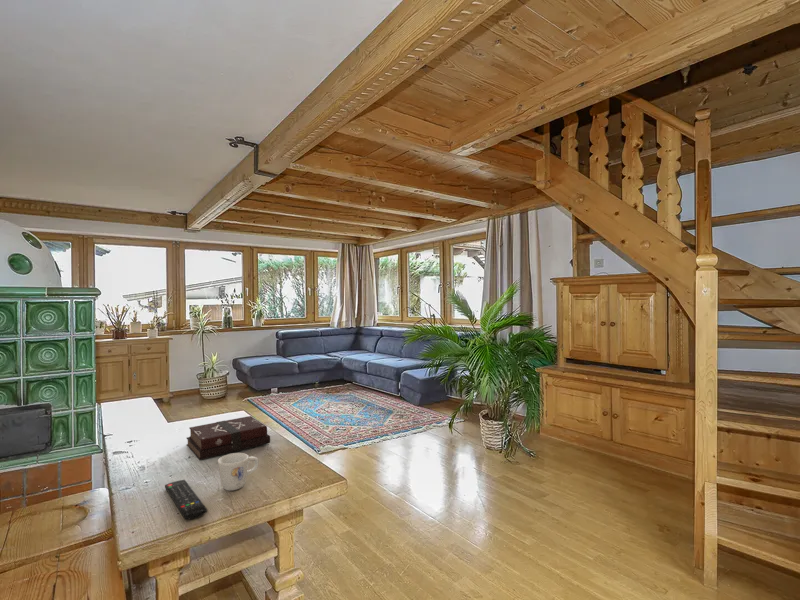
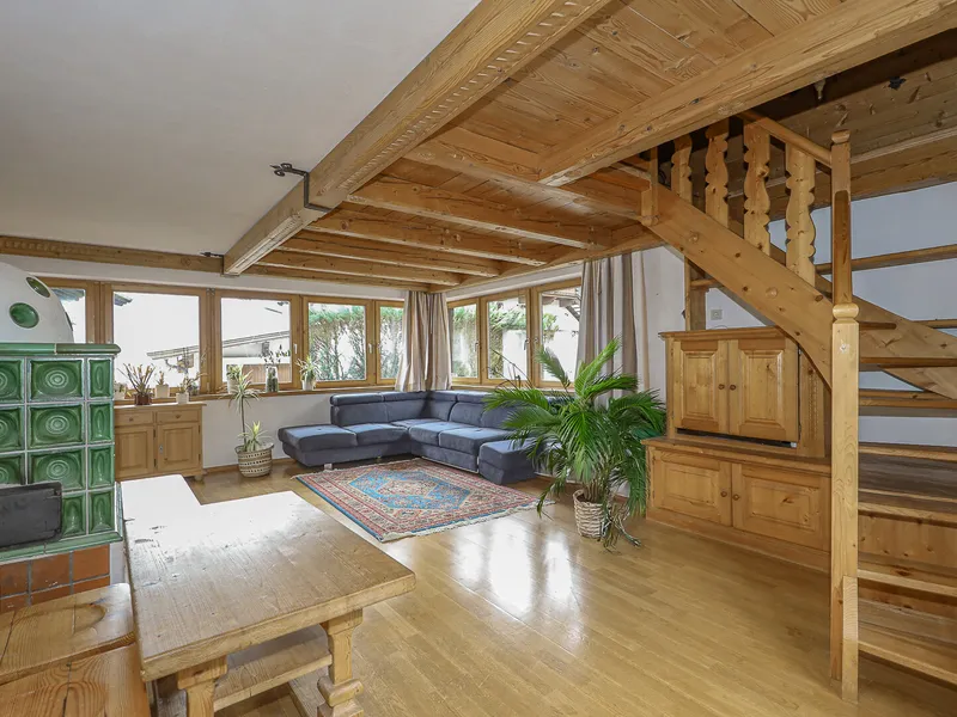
- remote control (184, 498)
- hardback book (228, 435)
- mug (239, 470)
